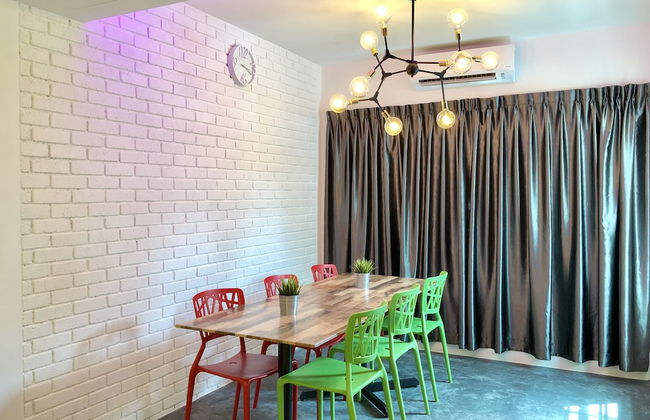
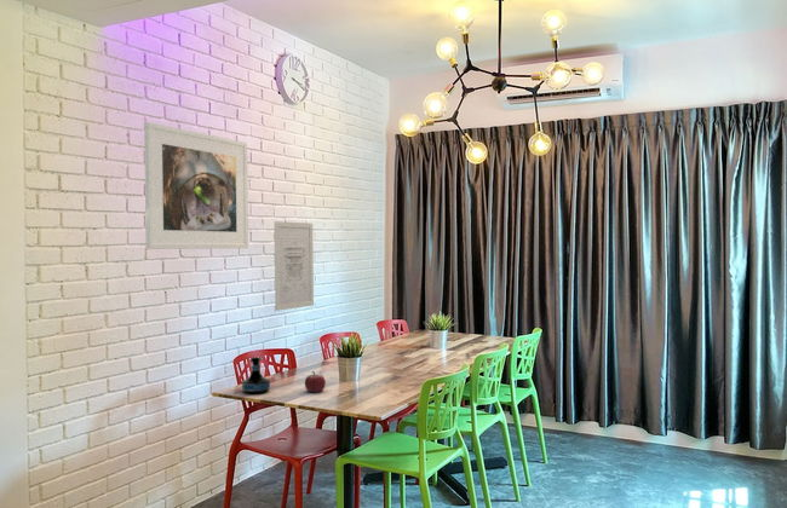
+ fruit (315, 381)
+ wall art (294, 265)
+ tequila bottle (255, 374)
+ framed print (201, 190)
